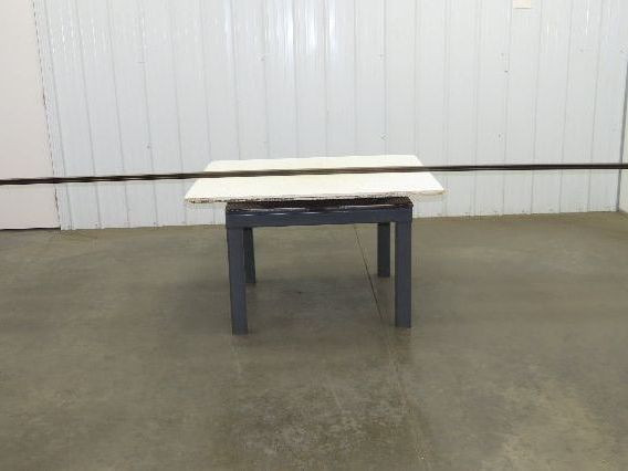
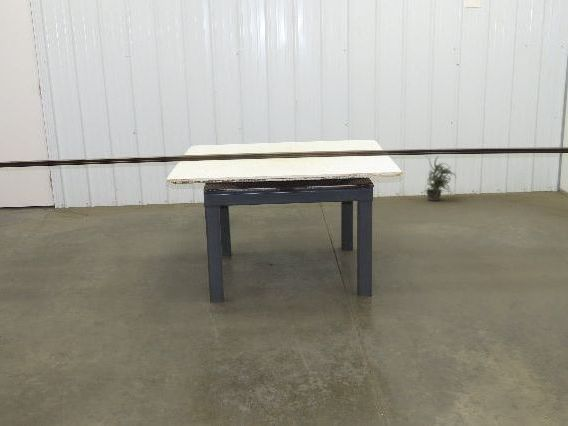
+ potted plant (437, 178)
